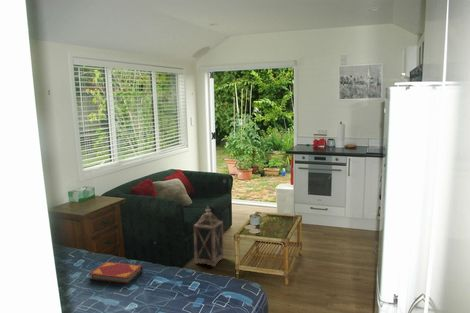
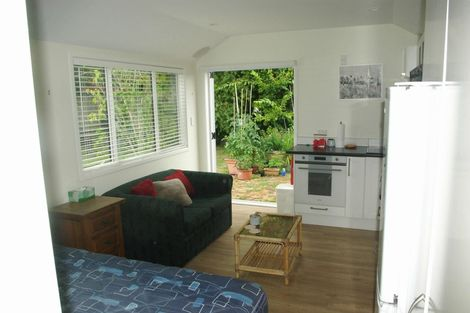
- hardback book (116, 272)
- lantern (208, 233)
